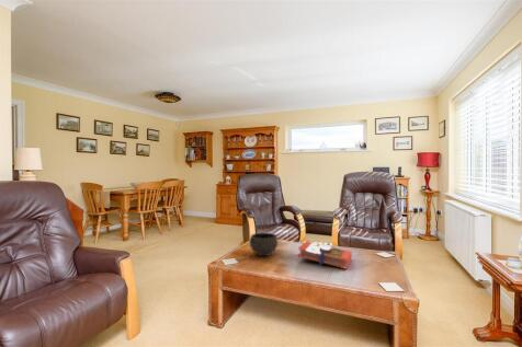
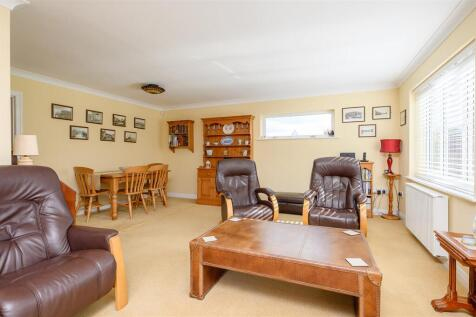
- book (325, 253)
- bowl (263, 244)
